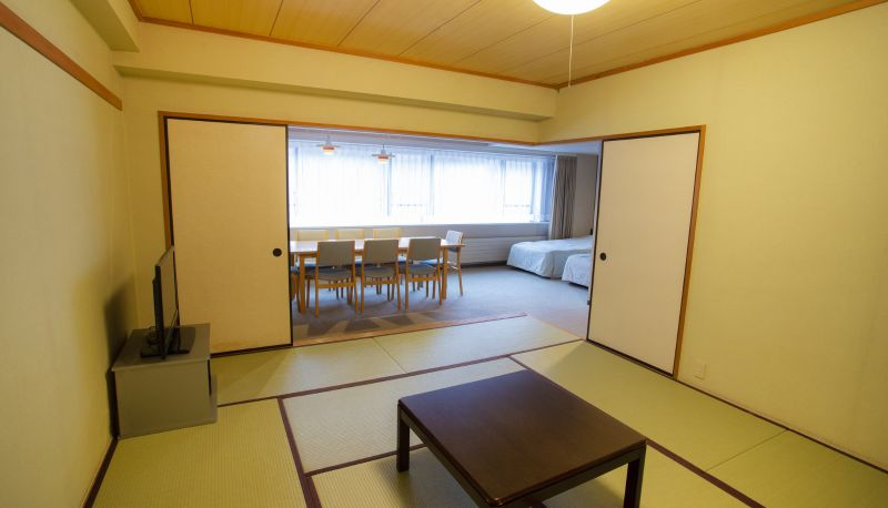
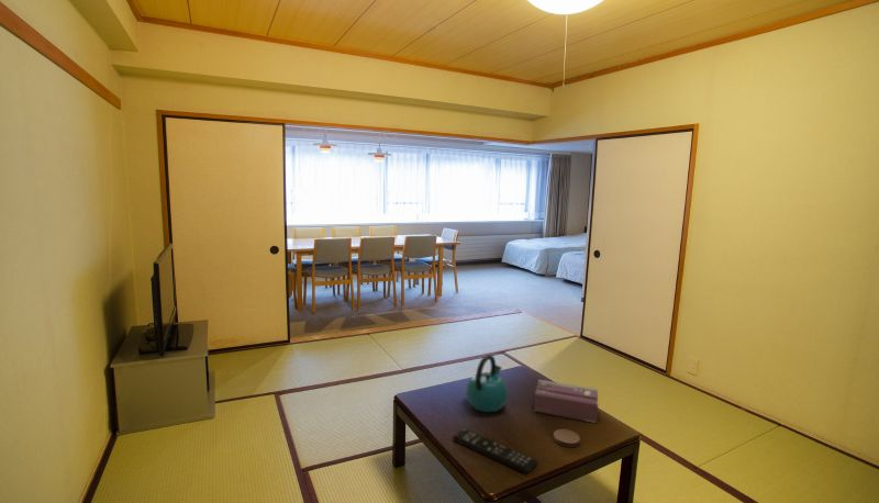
+ kettle (488, 379)
+ remote control (492, 448)
+ tissue box (566, 400)
+ coaster (566, 437)
